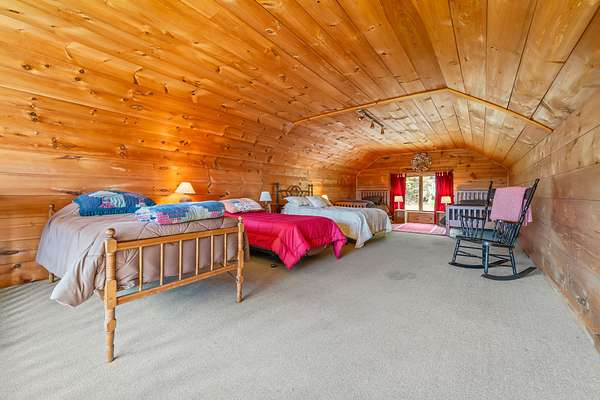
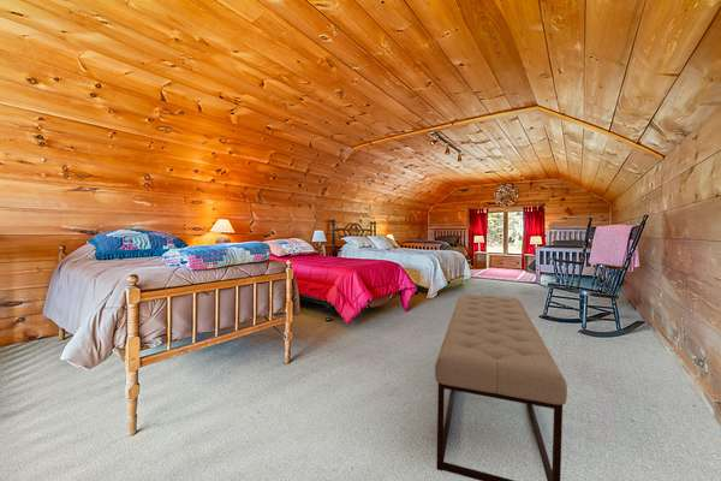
+ bench (490, 356)
